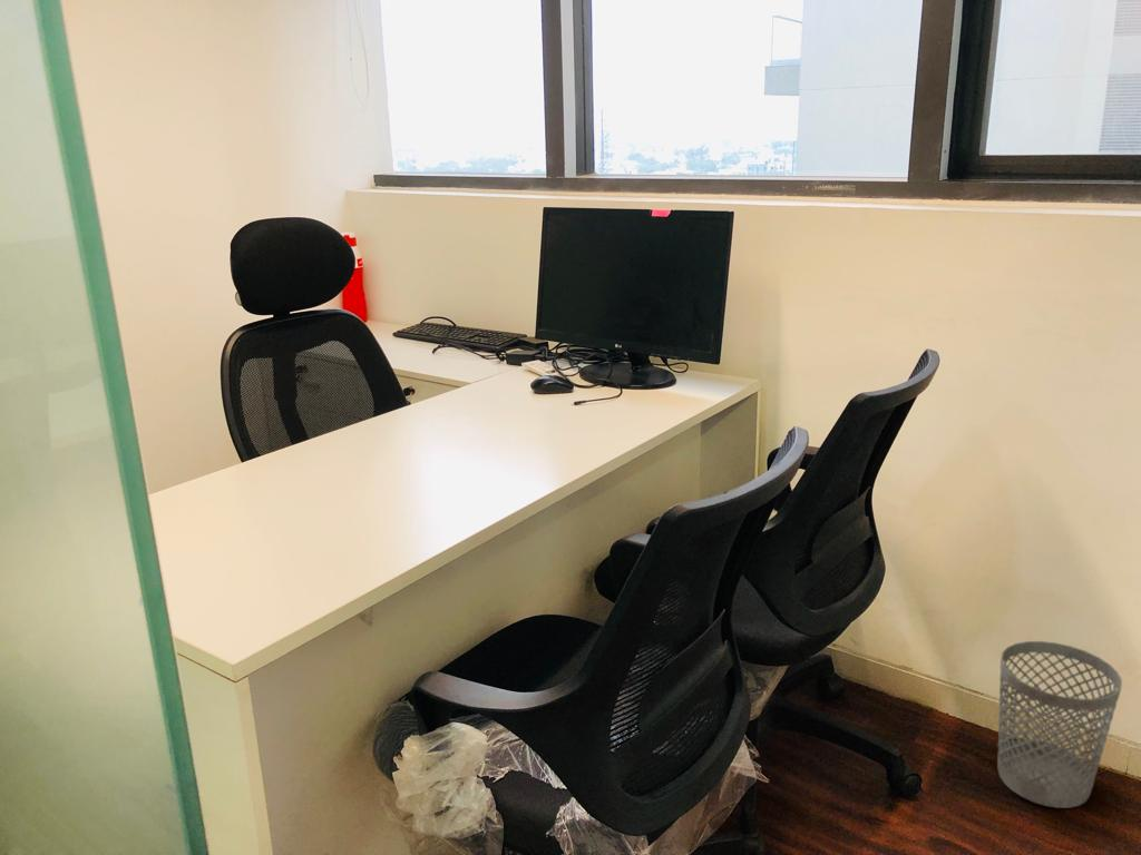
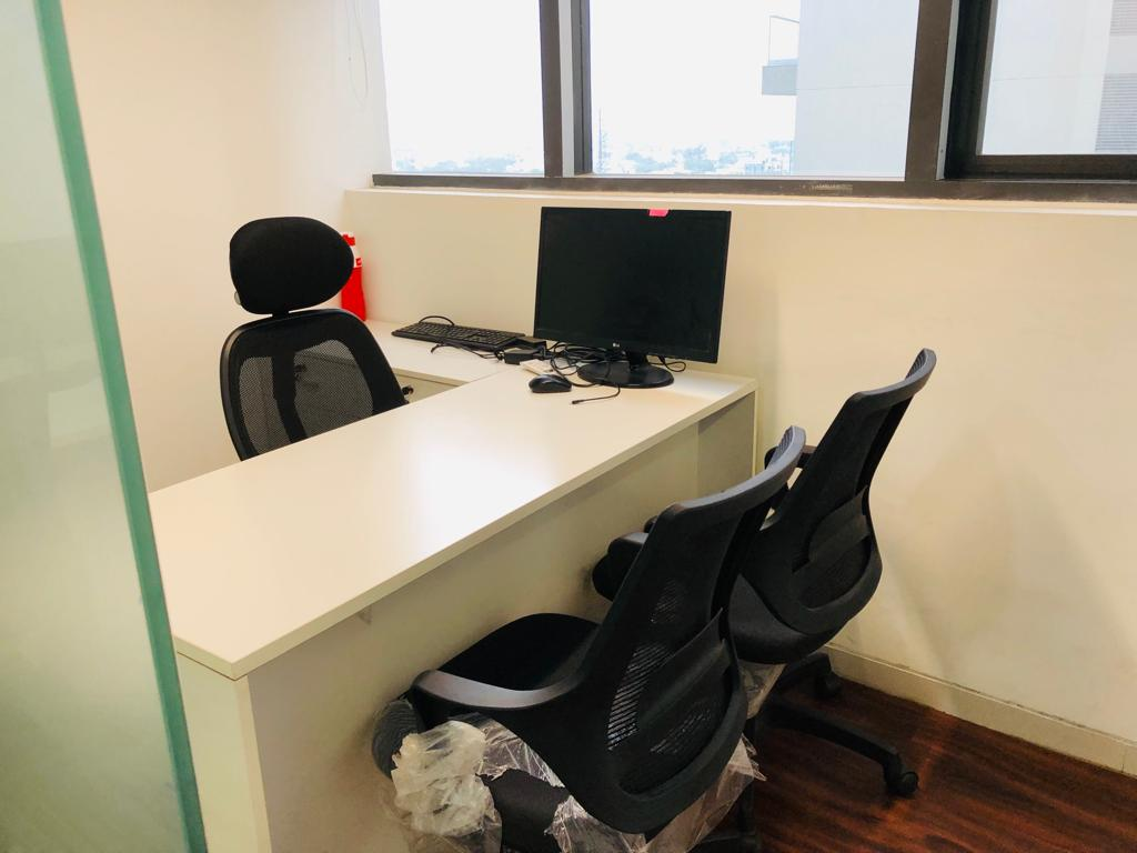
- wastebasket (1051, 726)
